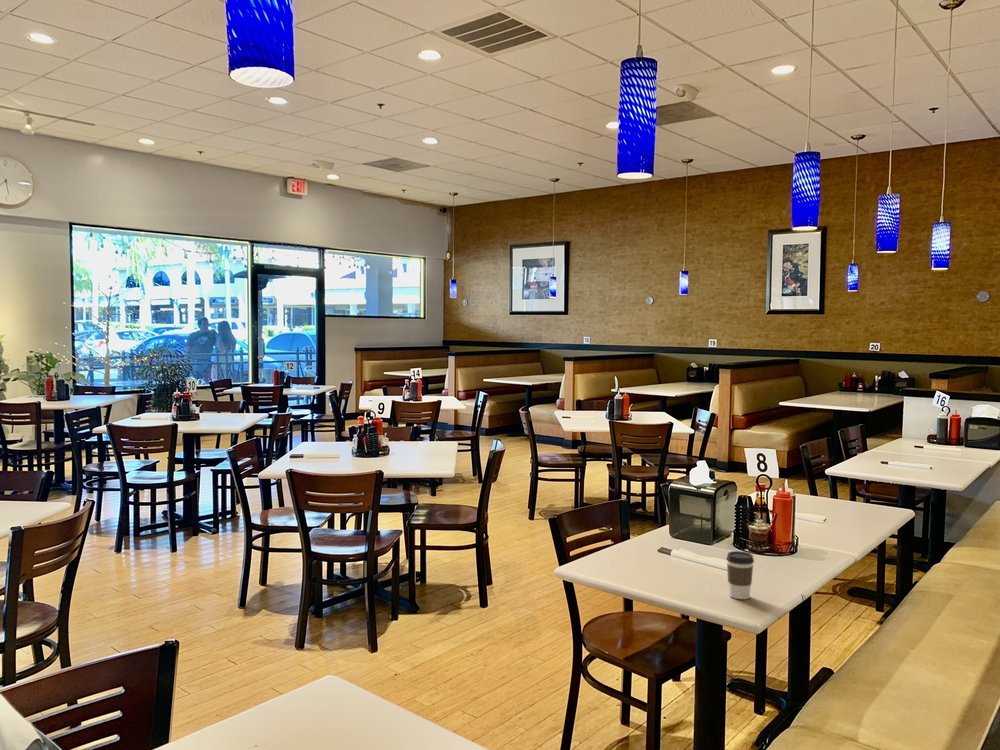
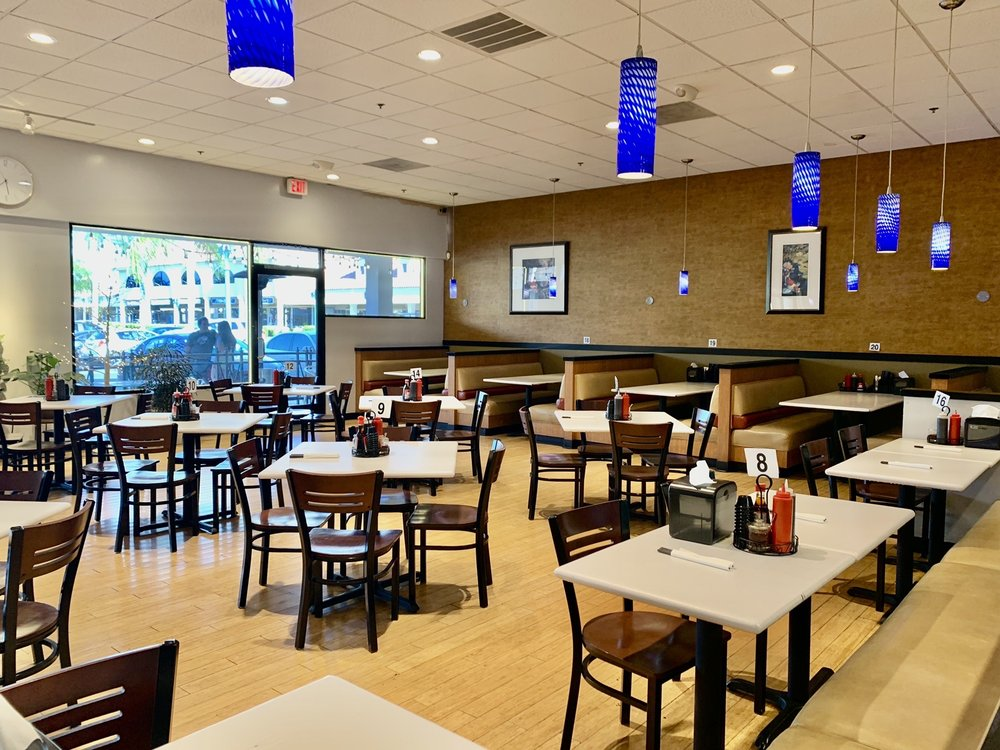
- coffee cup (739, 575)
